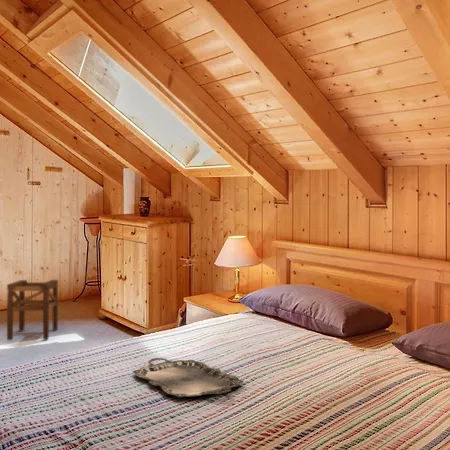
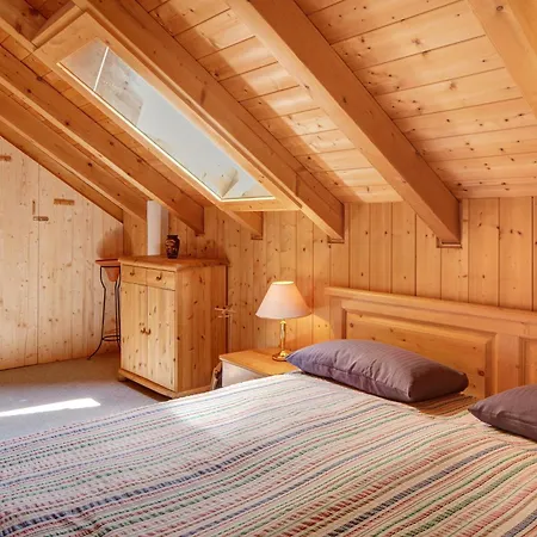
- serving tray (186, 376)
- stool (33, 308)
